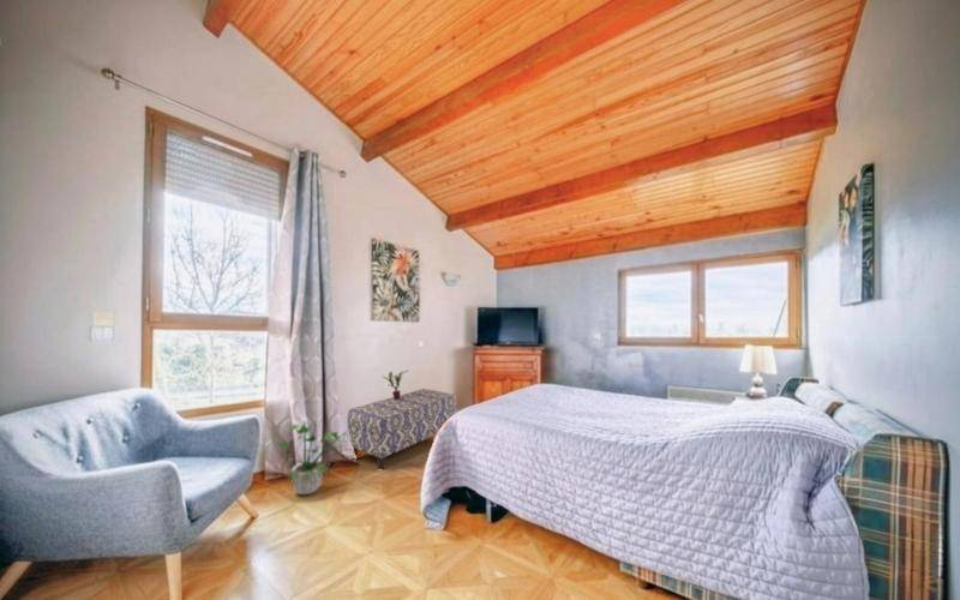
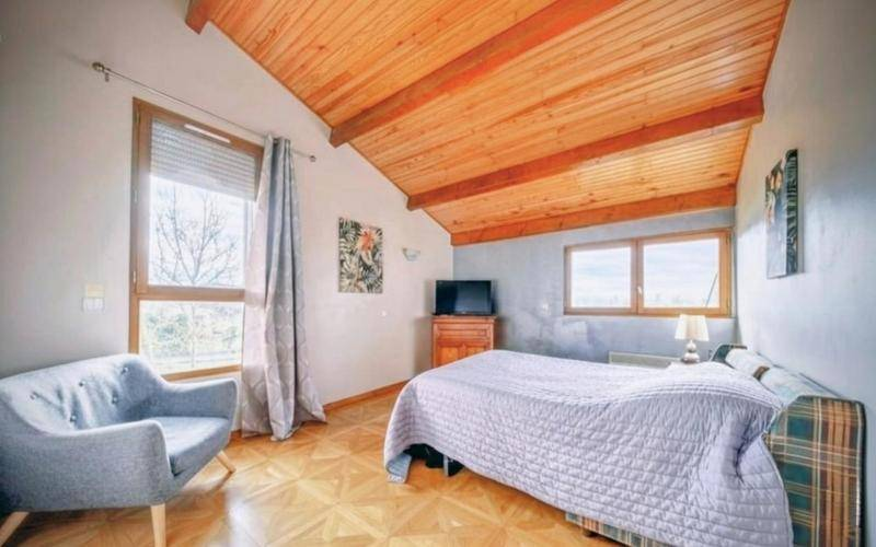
- potted plant (398, 385)
- potted plant (319, 448)
- bench (406, 425)
